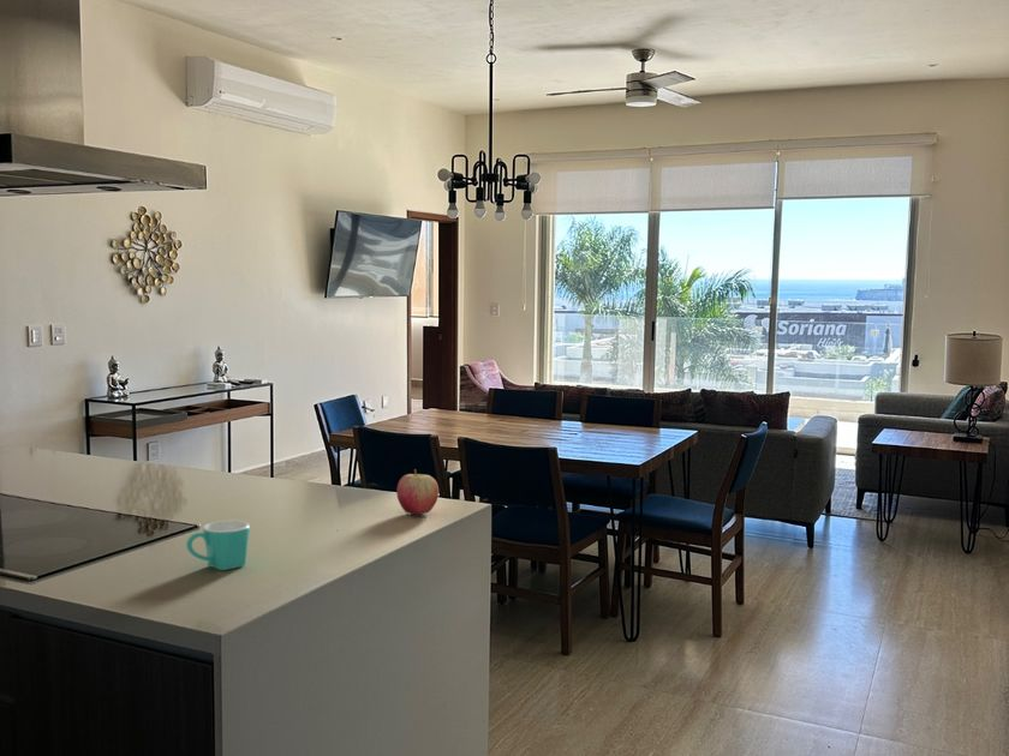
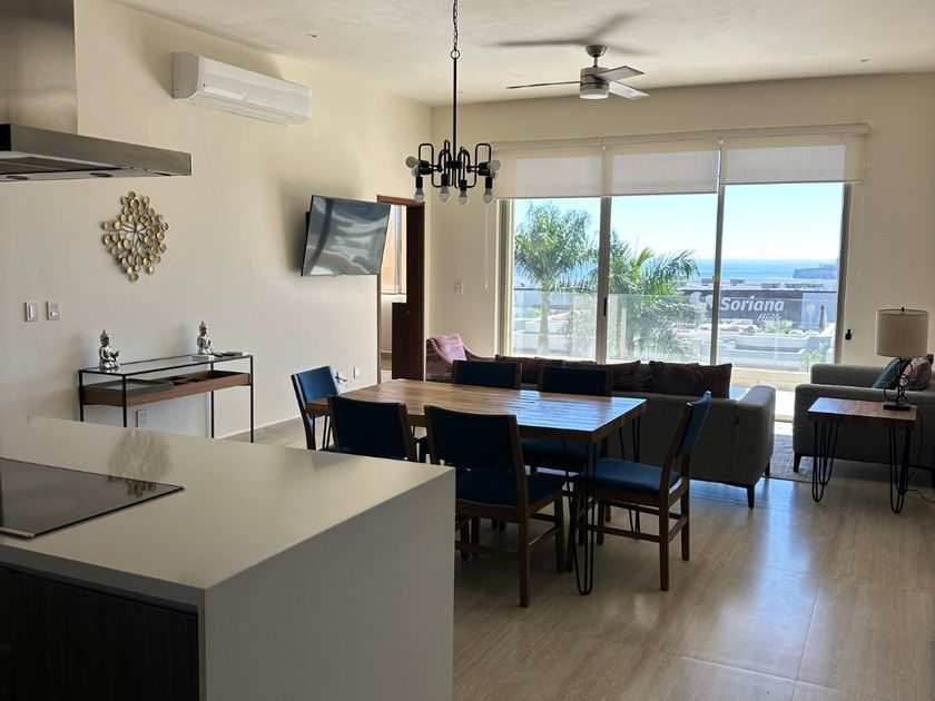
- mug (217, 547)
- apple (417, 492)
